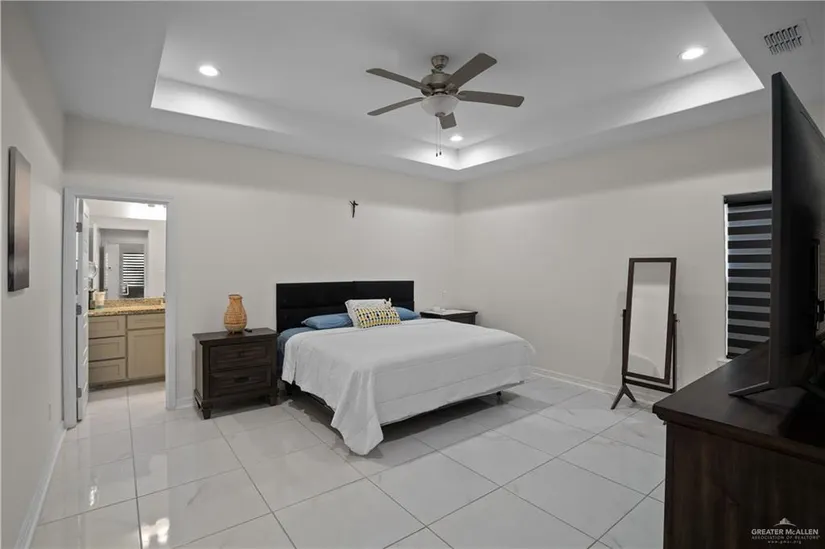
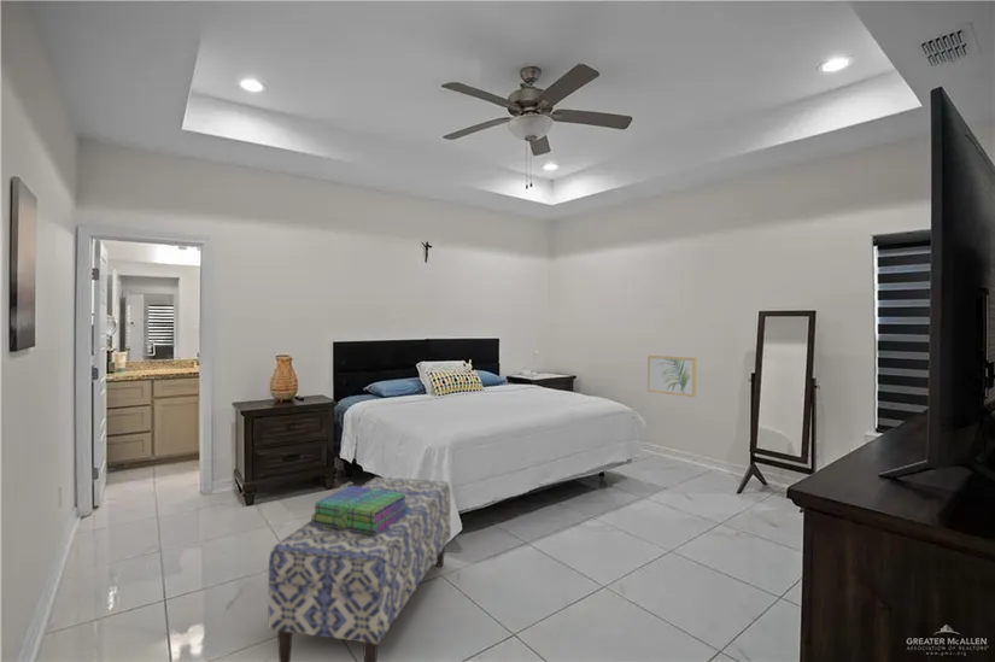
+ stack of books (362, 506)
+ wall art (671, 375)
+ bench (375, 557)
